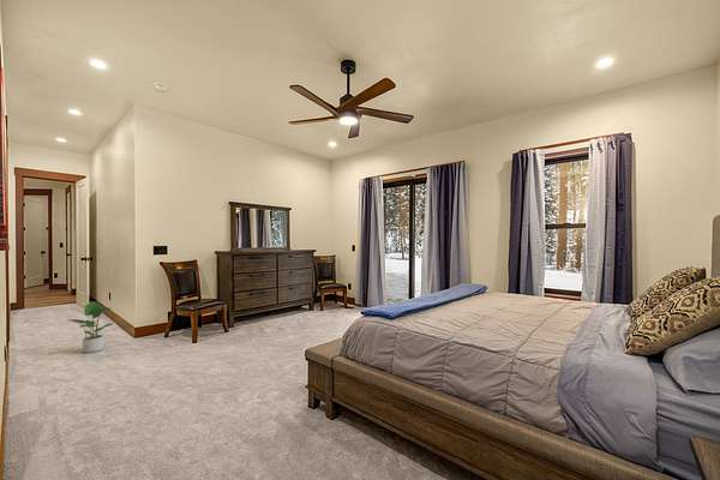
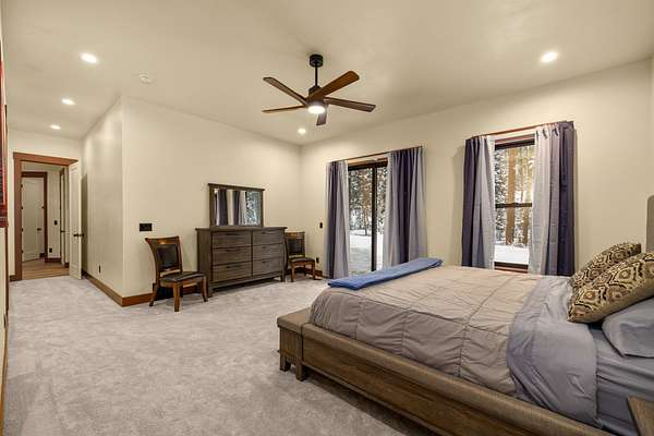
- potted plant (90, 328)
